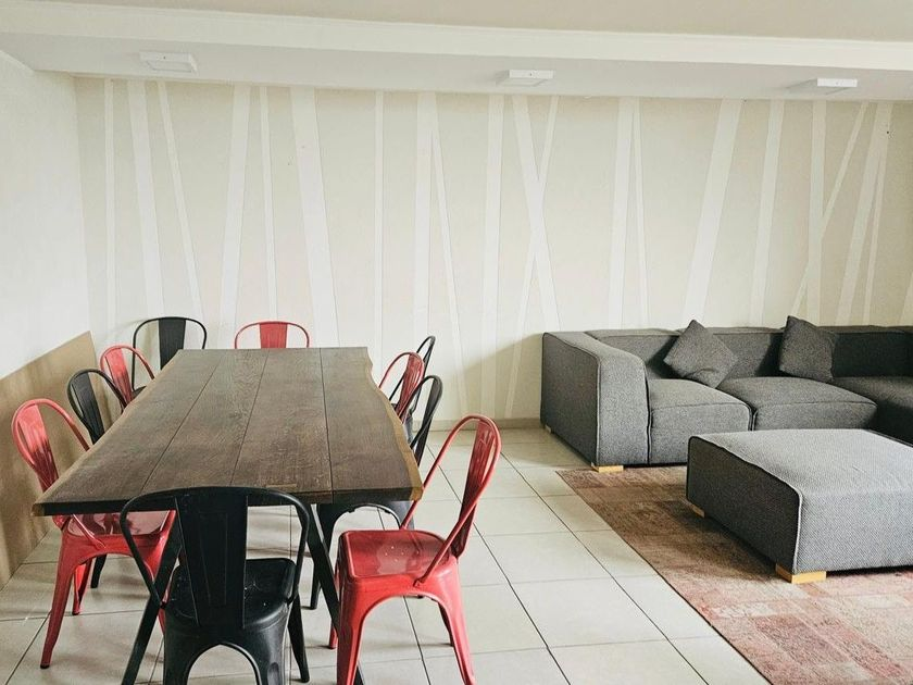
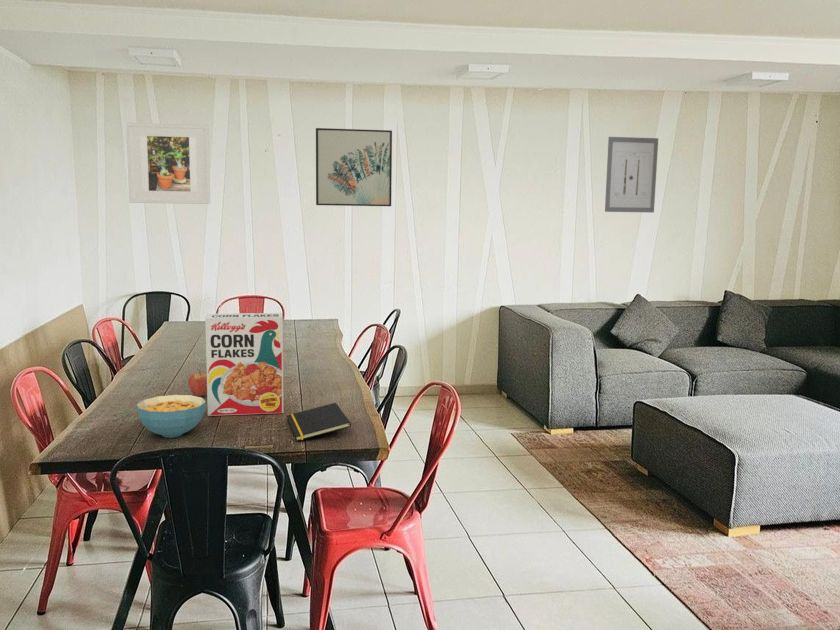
+ notepad (317, 420)
+ fruit (200, 382)
+ wall art (353, 167)
+ wall art (631, 175)
+ cereal box (245, 363)
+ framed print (169, 164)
+ cereal bowl (171, 418)
